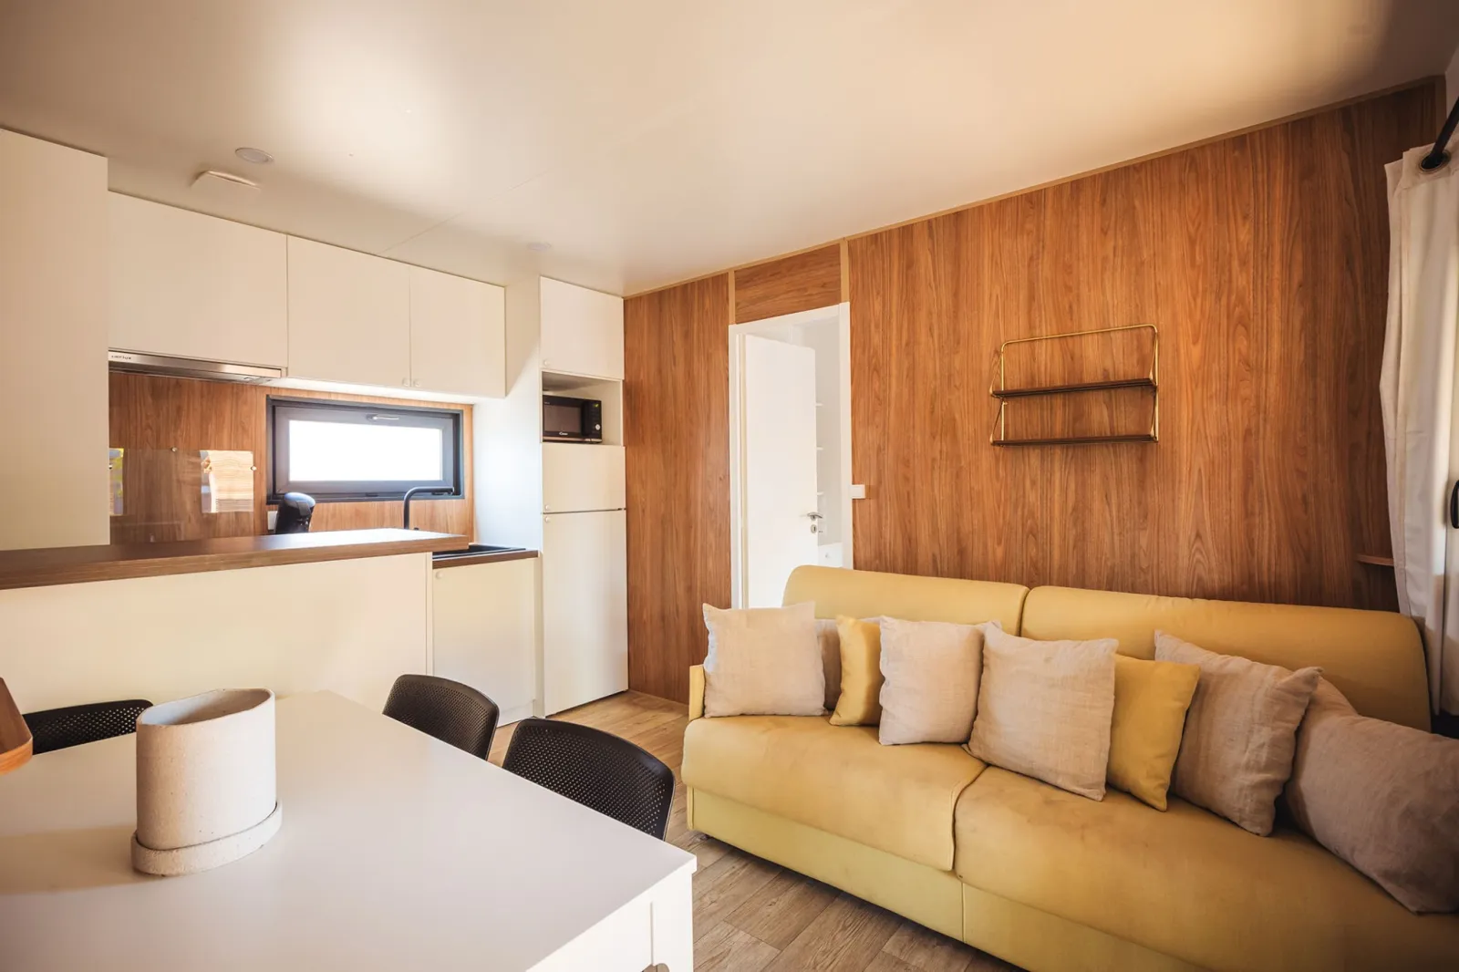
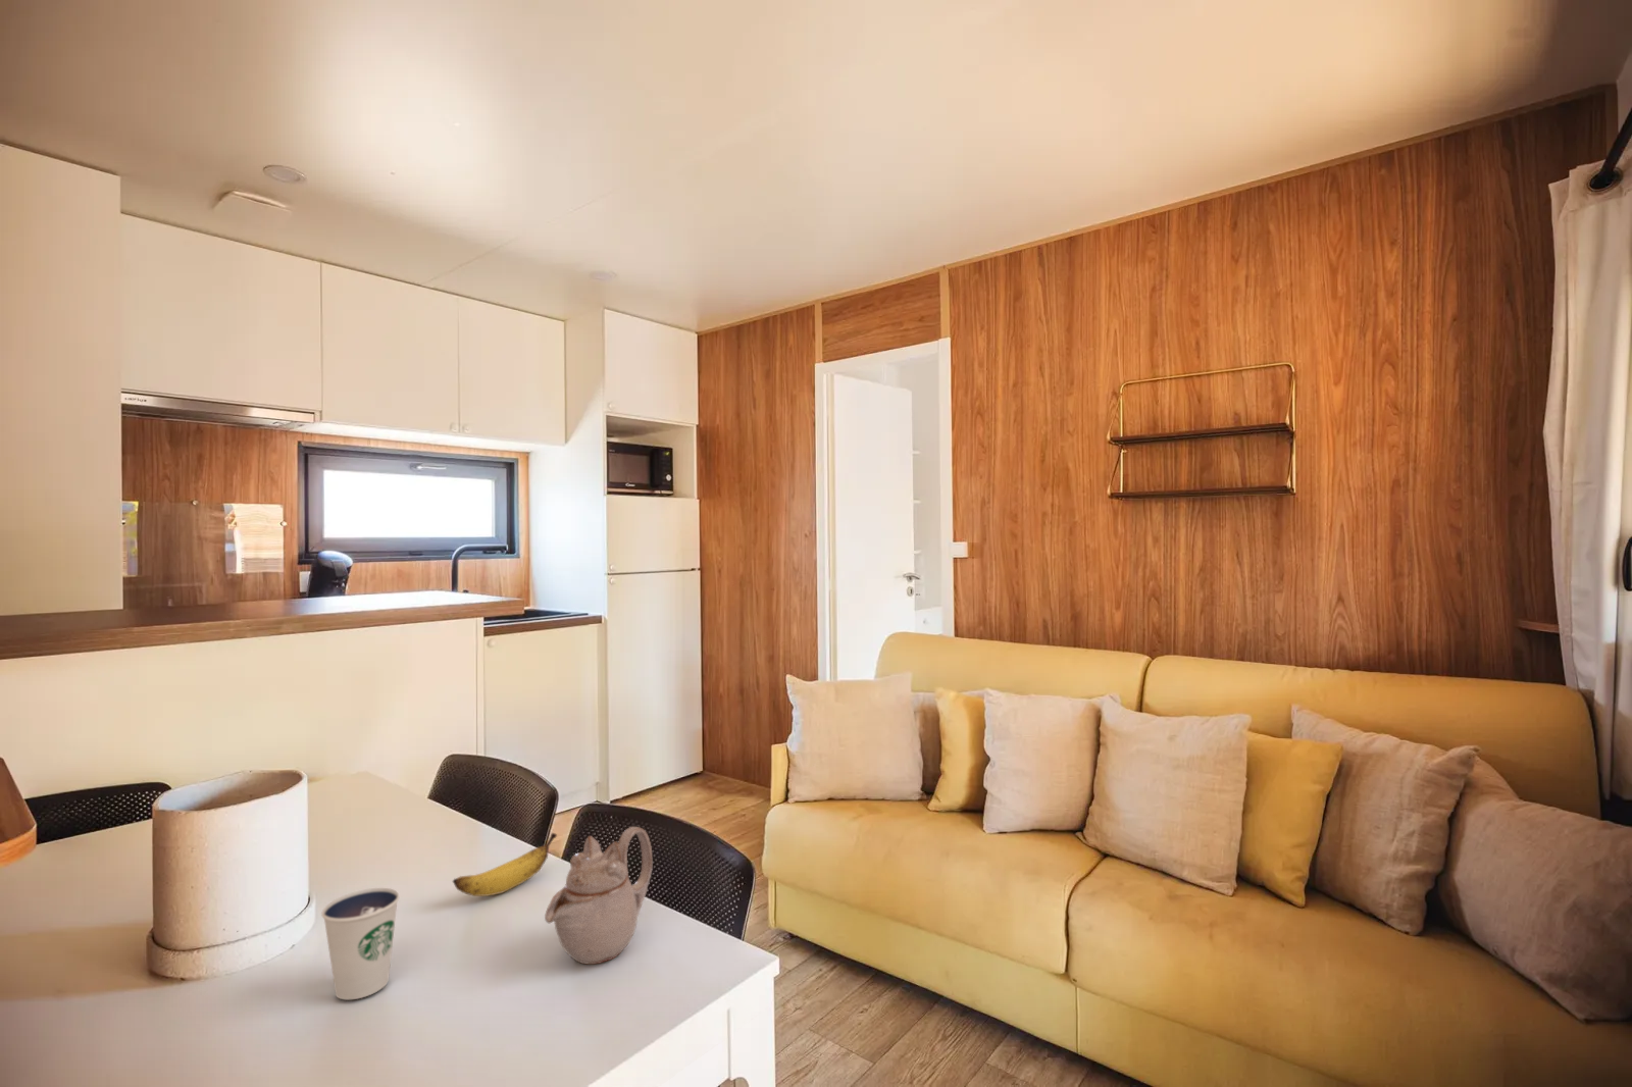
+ dixie cup (362, 944)
+ banana (508, 869)
+ teapot (602, 892)
